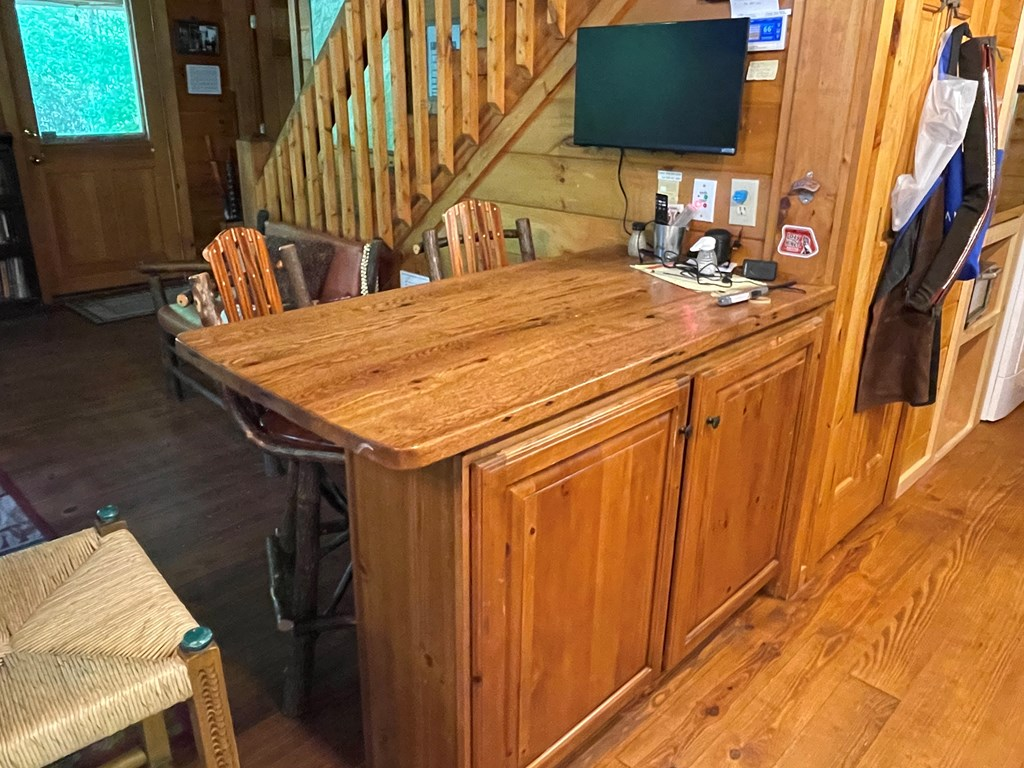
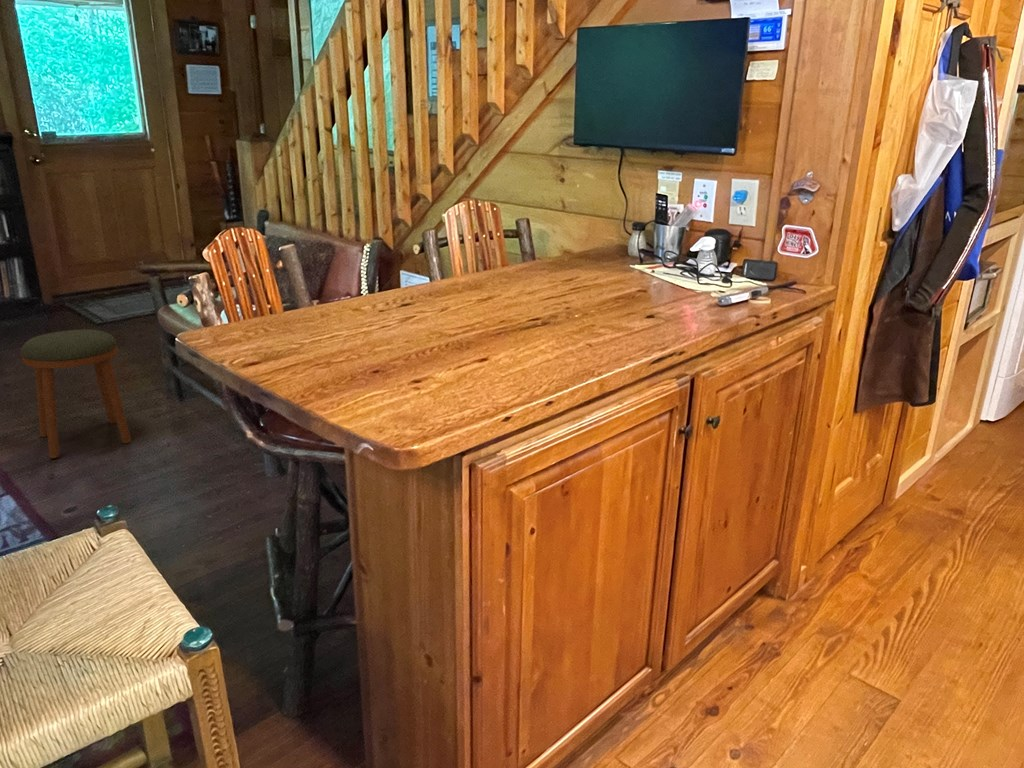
+ stool (77, 366)
